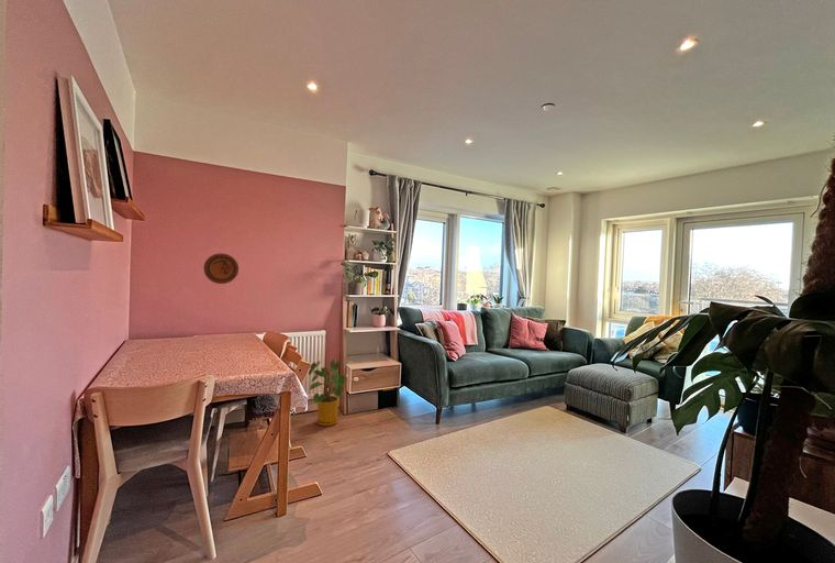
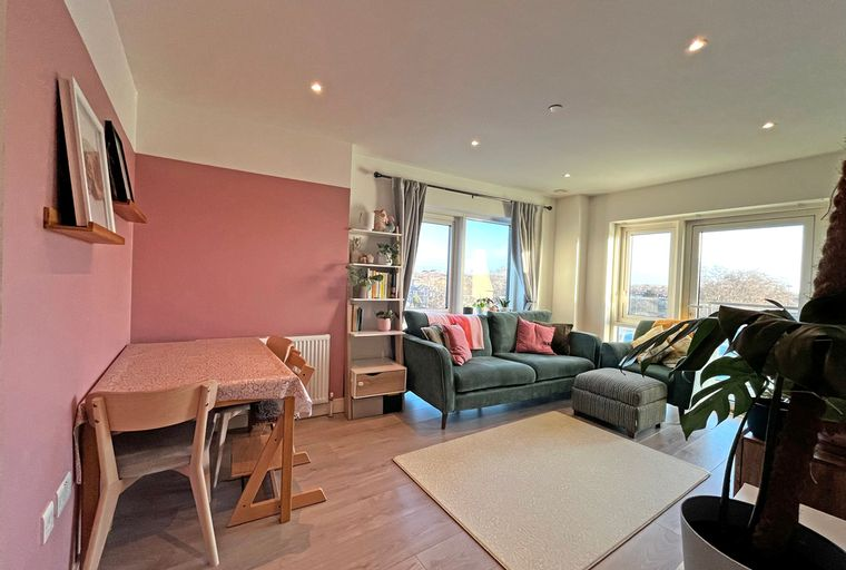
- decorative plate (221, 268)
- house plant (325, 393)
